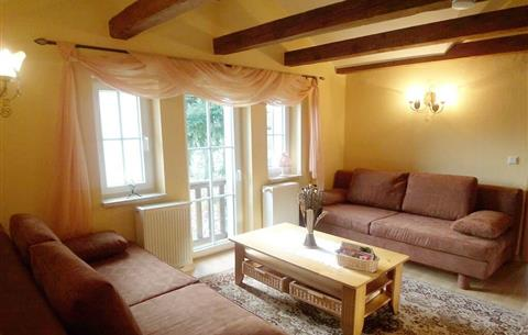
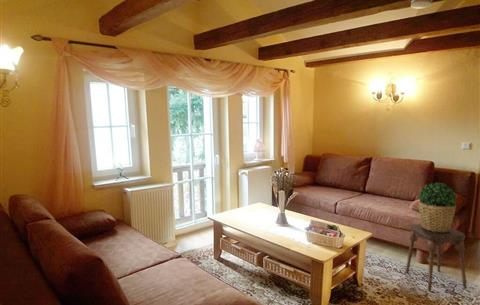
+ stool (433, 254)
+ potted plant (436, 205)
